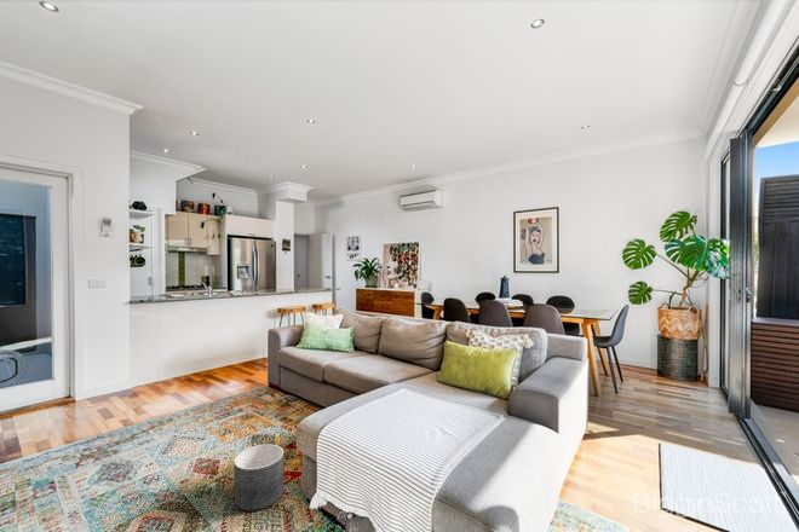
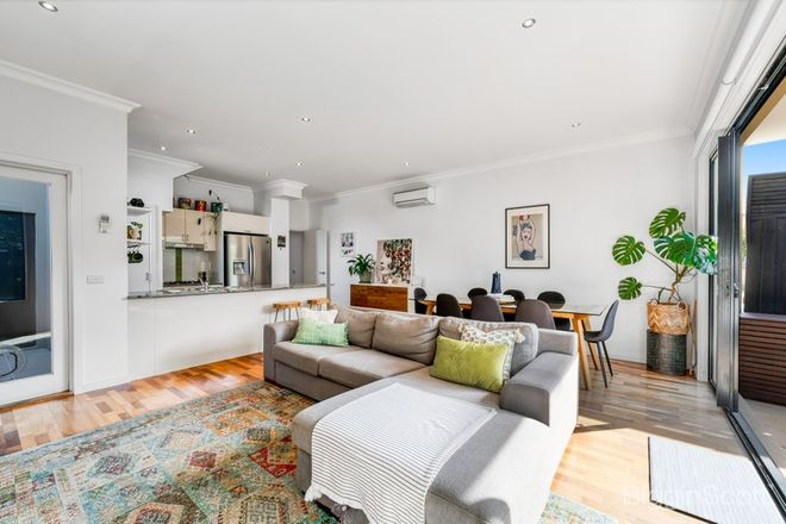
- planter (259, 475)
